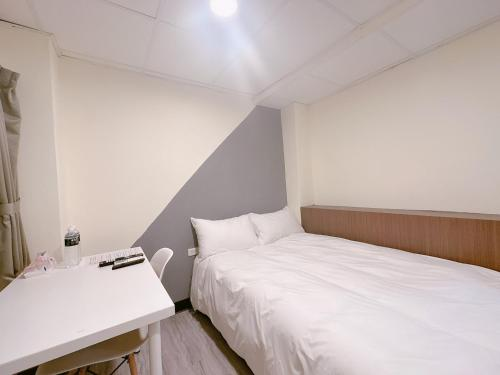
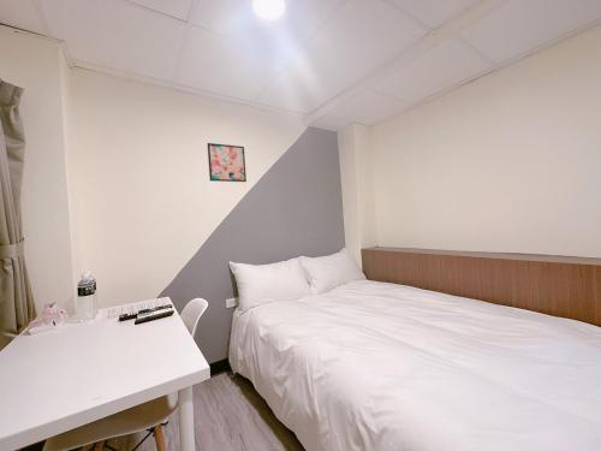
+ wall art (227, 162)
